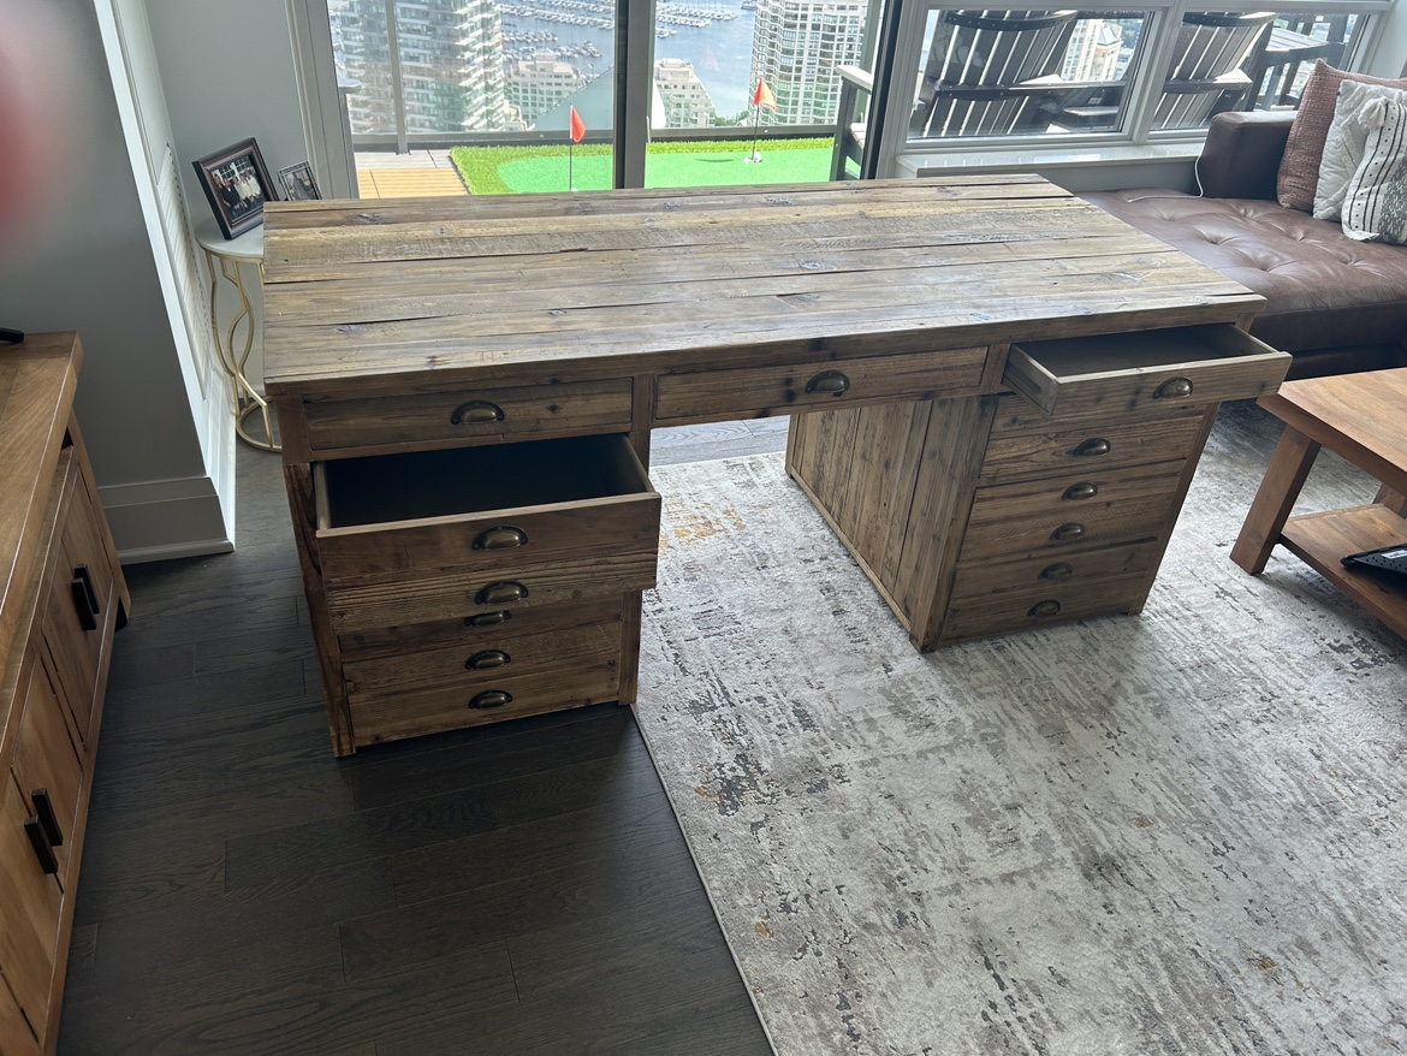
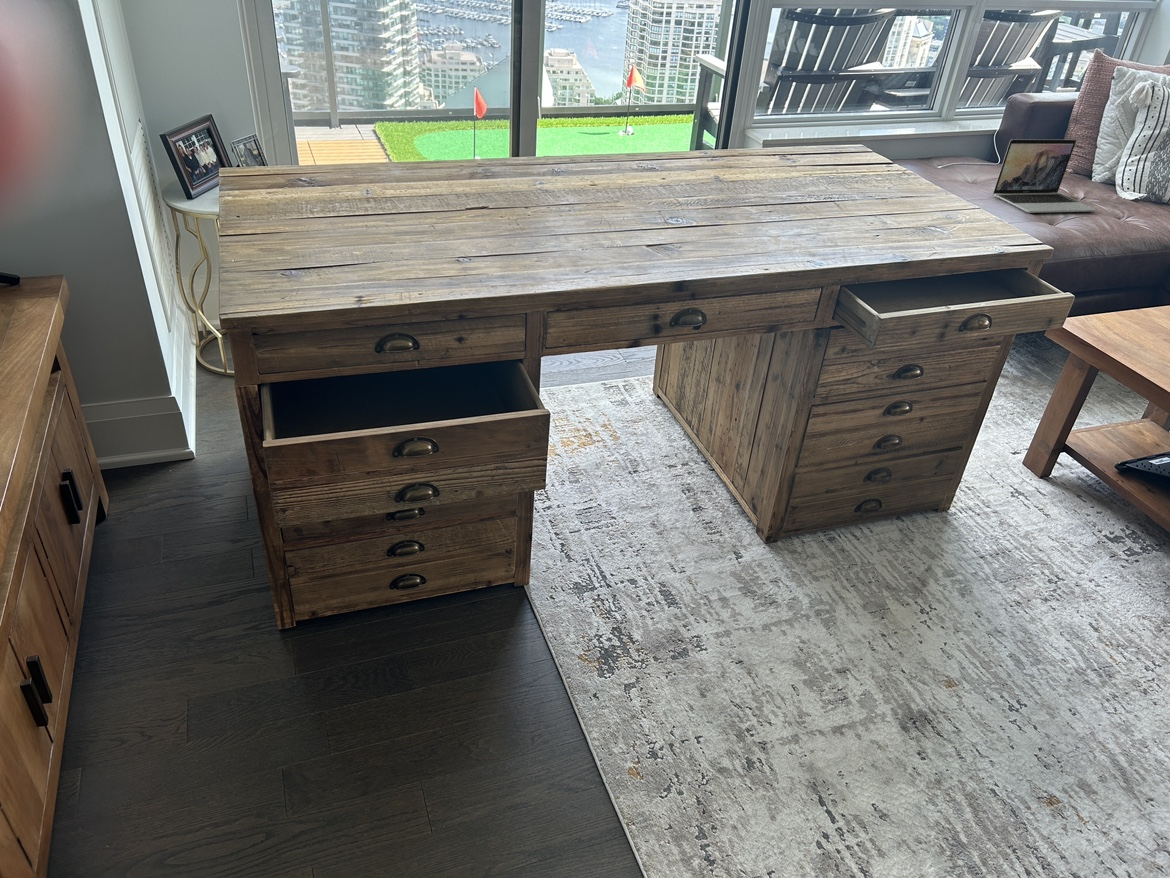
+ laptop (1052, 176)
